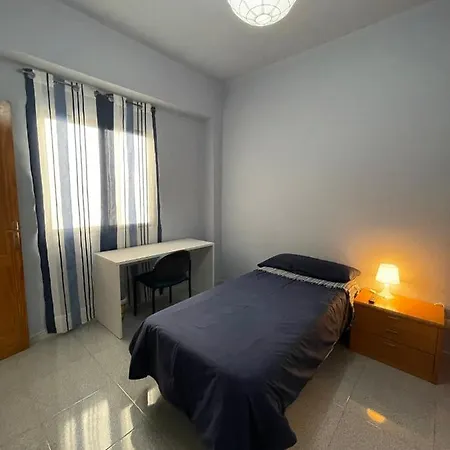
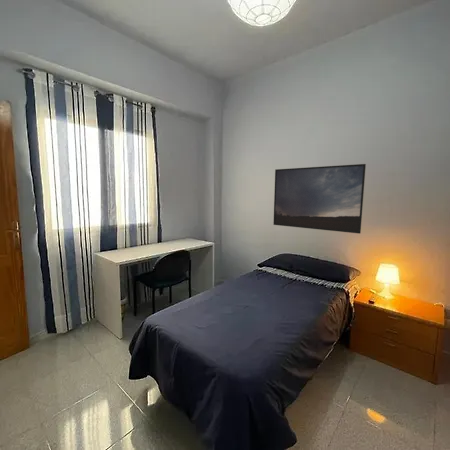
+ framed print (313, 198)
